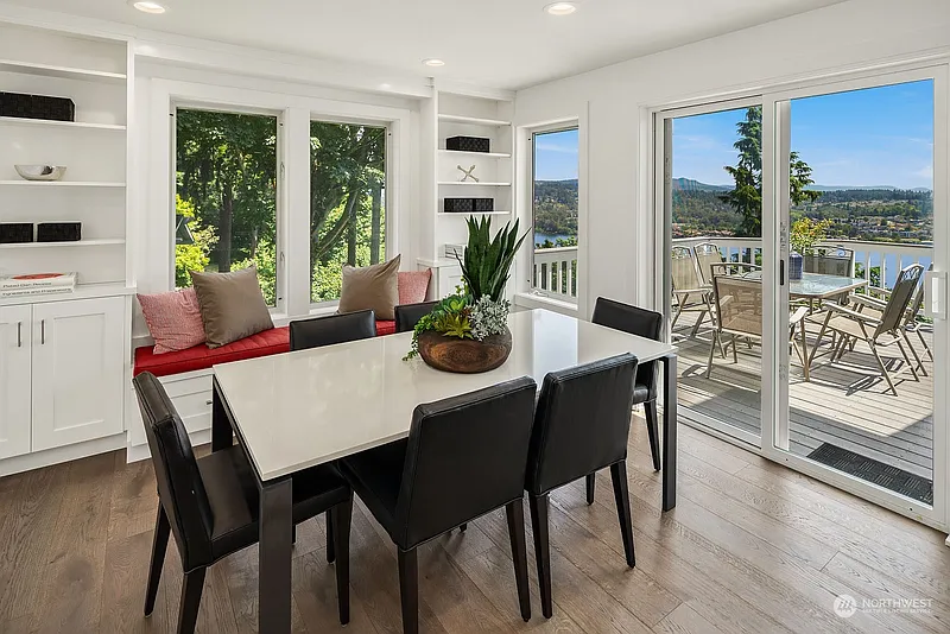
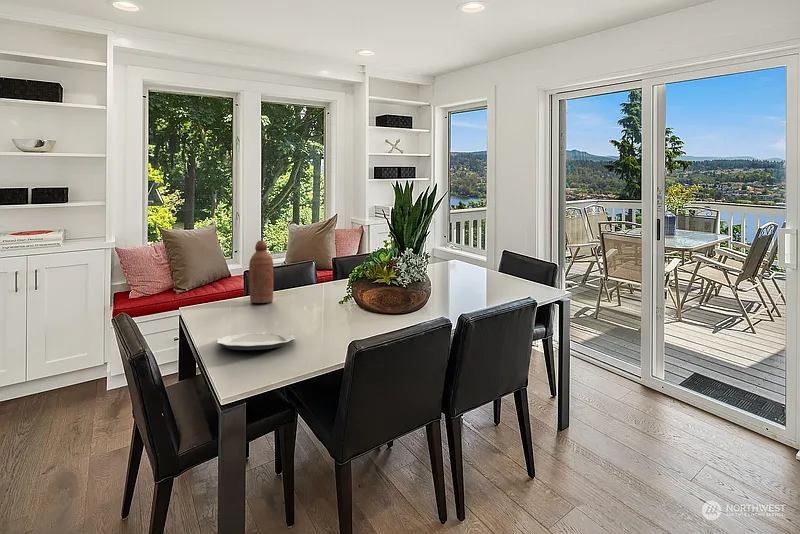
+ plate (256, 343)
+ bottle (261, 271)
